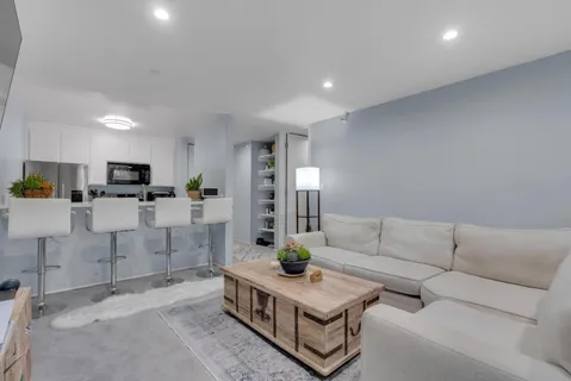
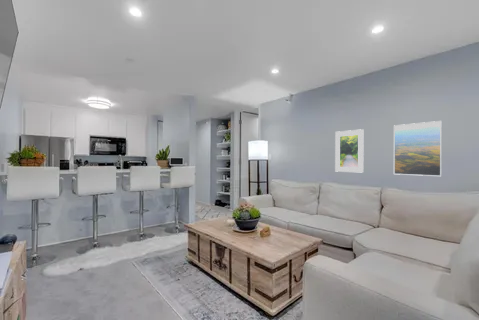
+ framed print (348, 151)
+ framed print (416, 149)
